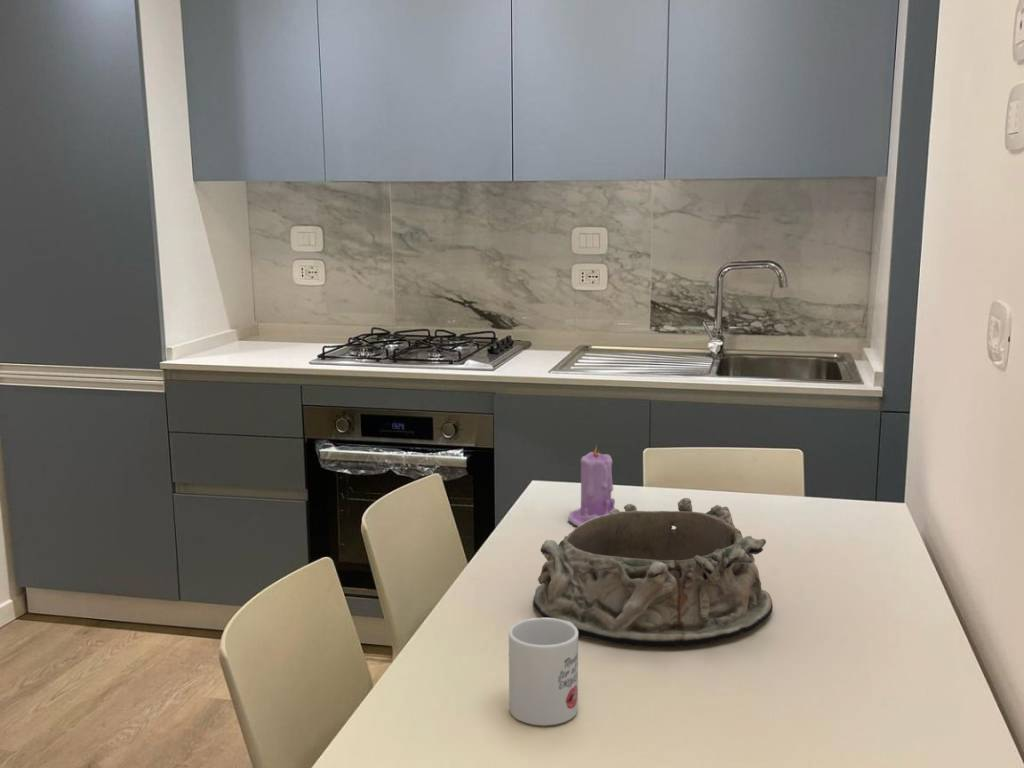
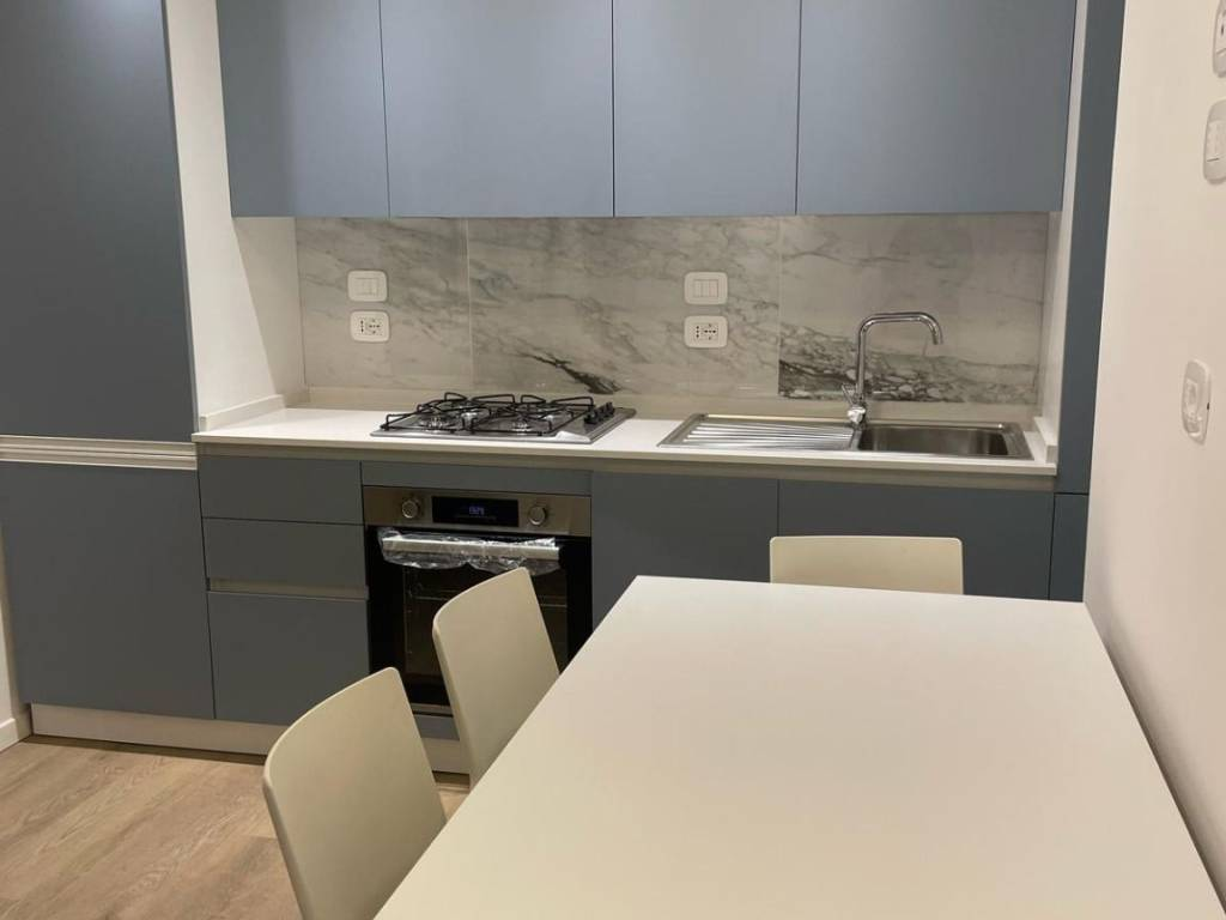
- mug (550, 664)
- candle (595, 482)
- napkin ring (656, 565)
